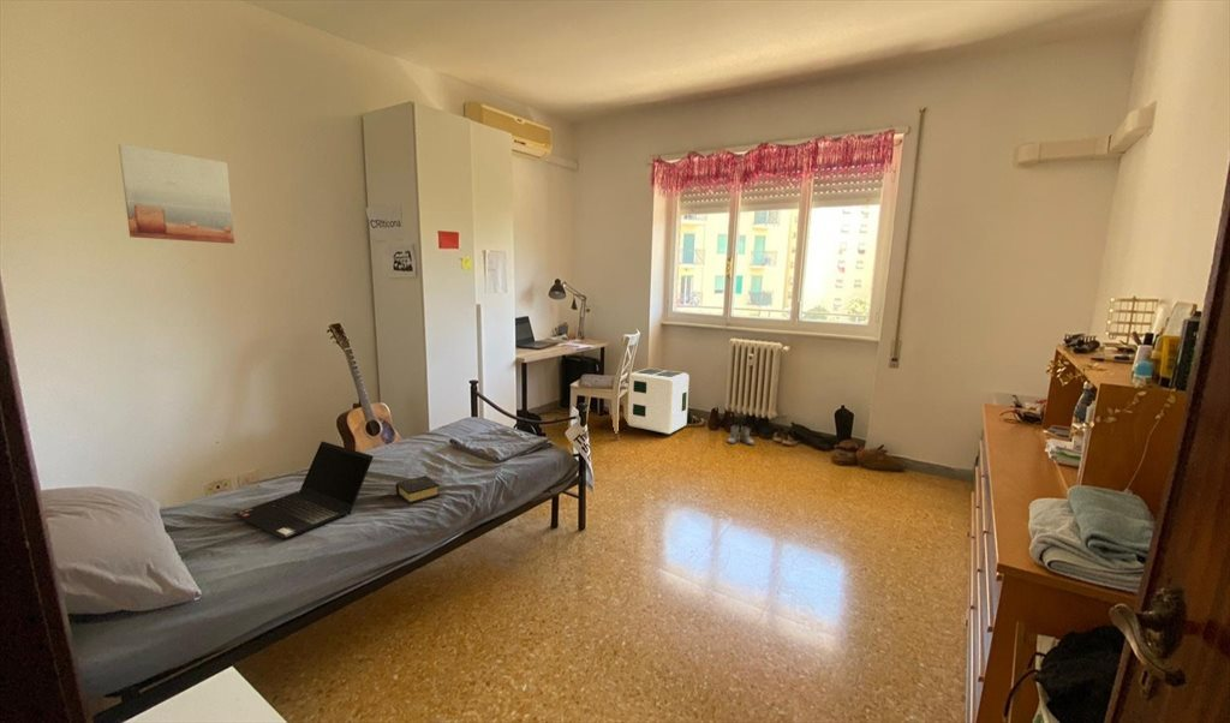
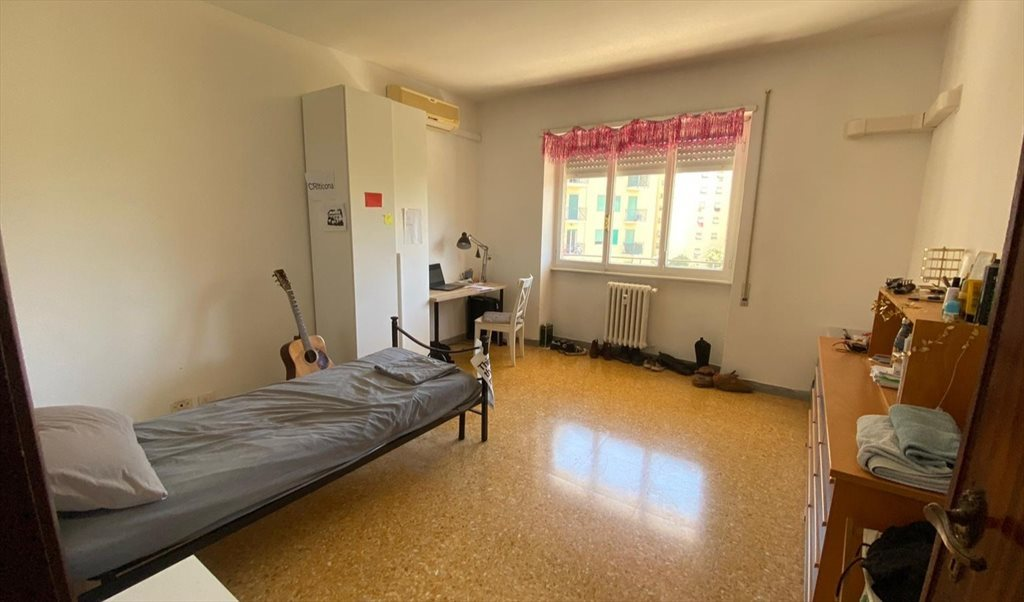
- boots (740, 435)
- book (417, 489)
- laptop computer (305, 485)
- air purifier (658, 400)
- wall art (180, 197)
